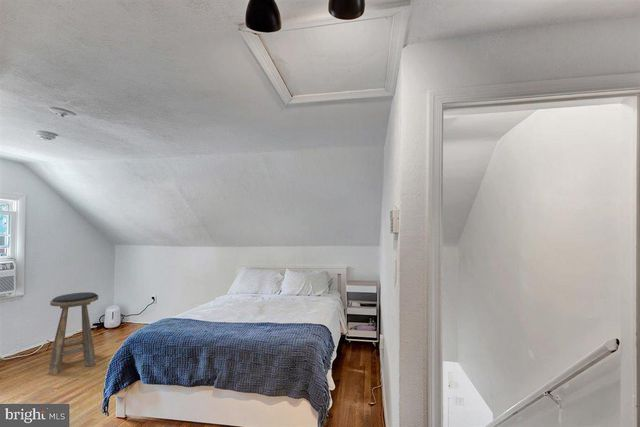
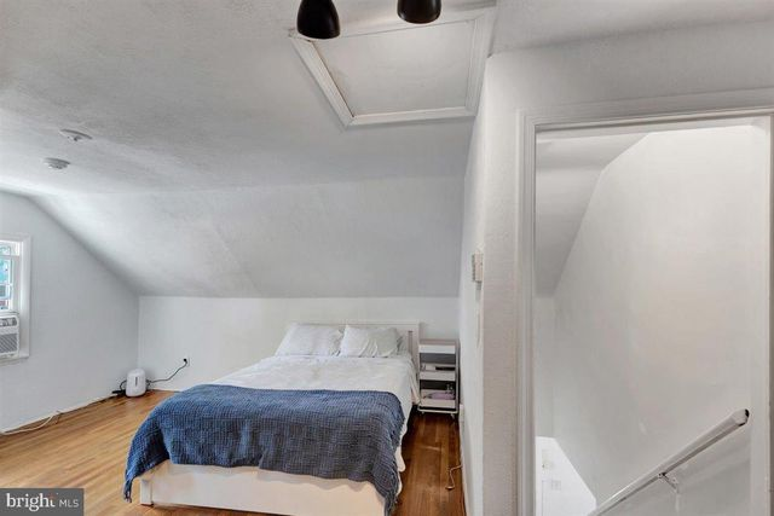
- stool (82, 329)
